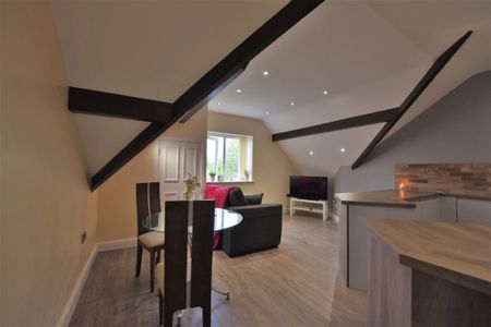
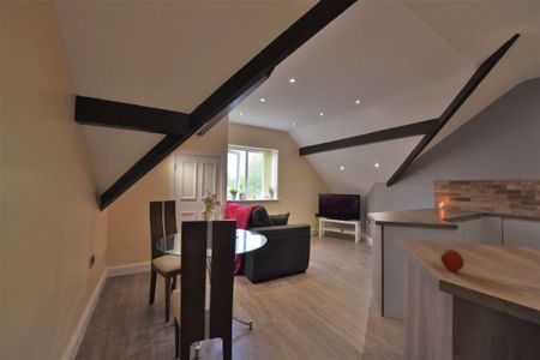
+ fruit (451, 259)
